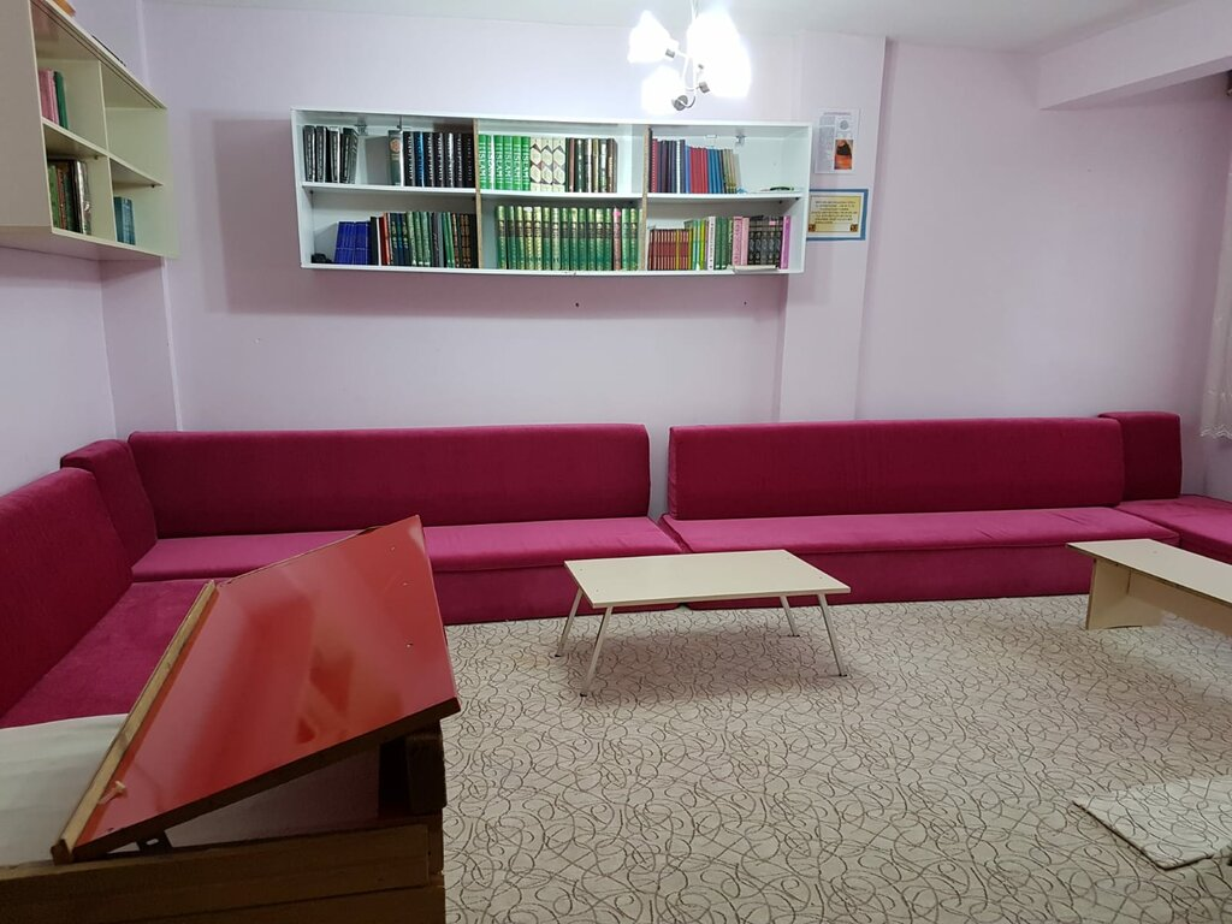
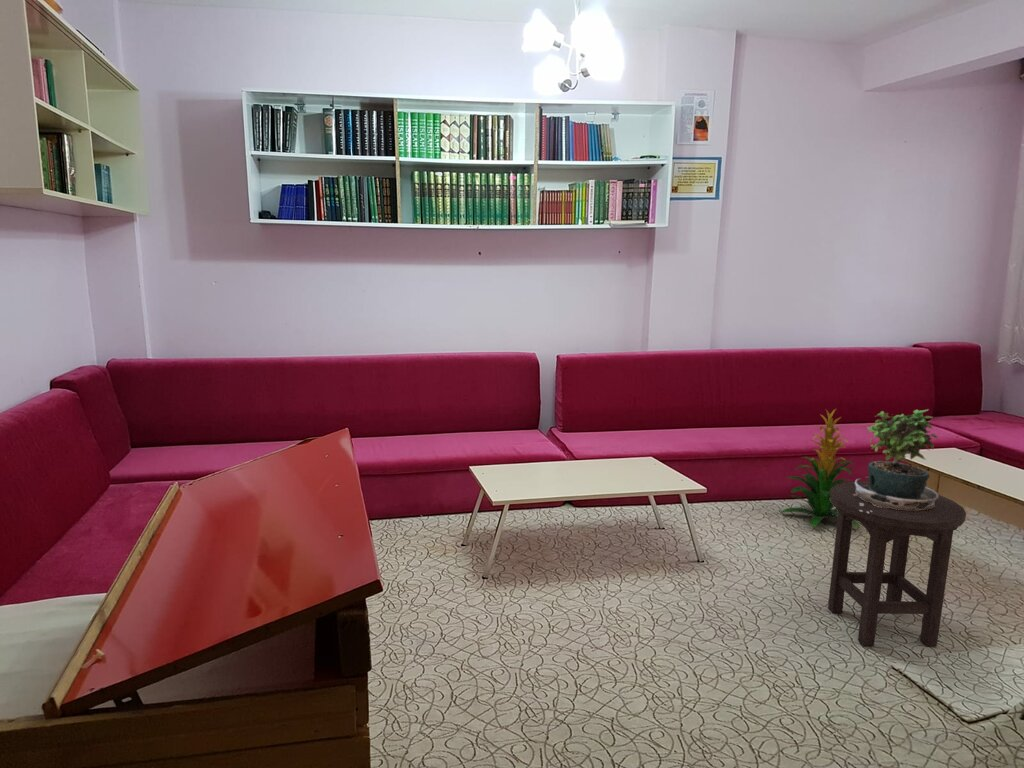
+ indoor plant (826, 464)
+ potted plant (899, 454)
+ stool (890, 564)
